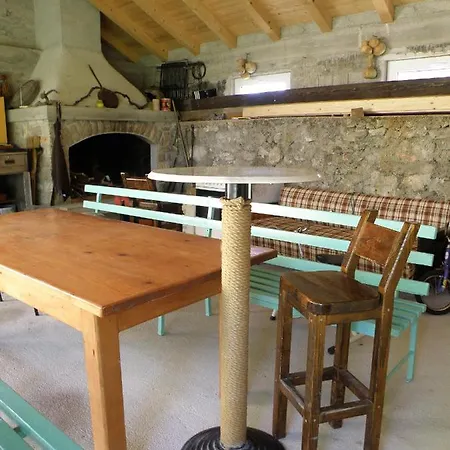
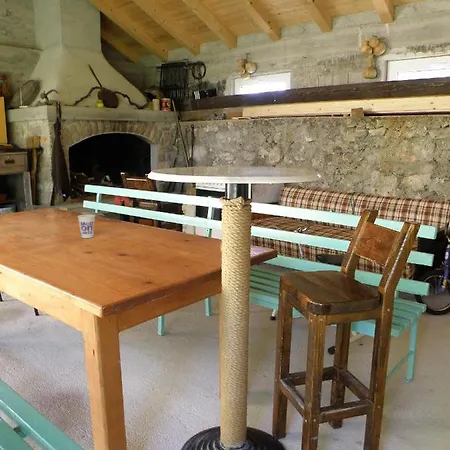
+ cup (86, 226)
